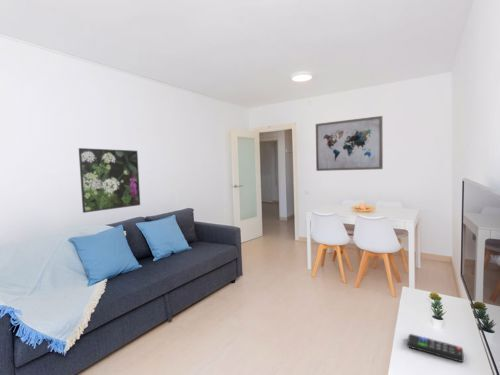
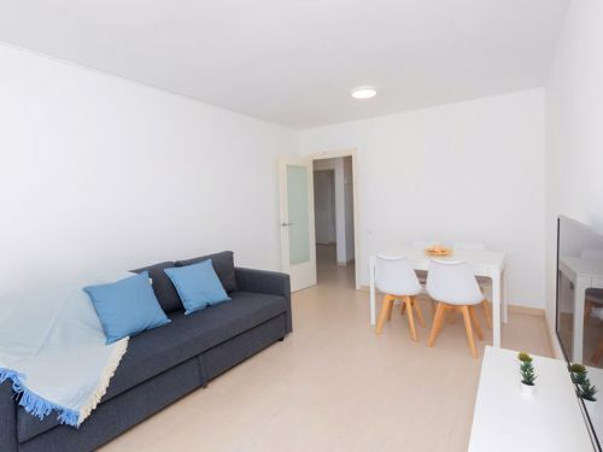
- remote control (434, 346)
- wall art (347, 145)
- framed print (112, 179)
